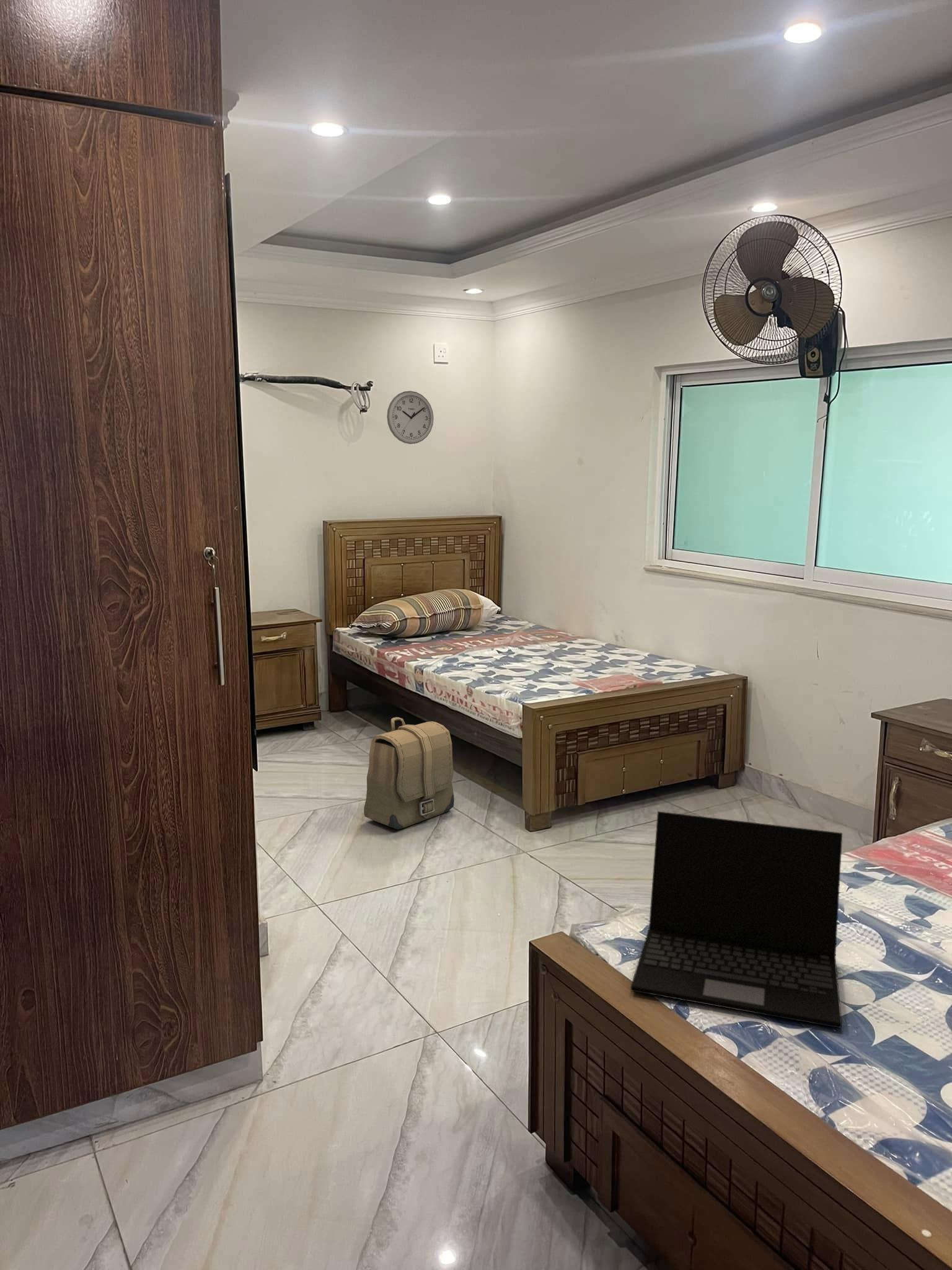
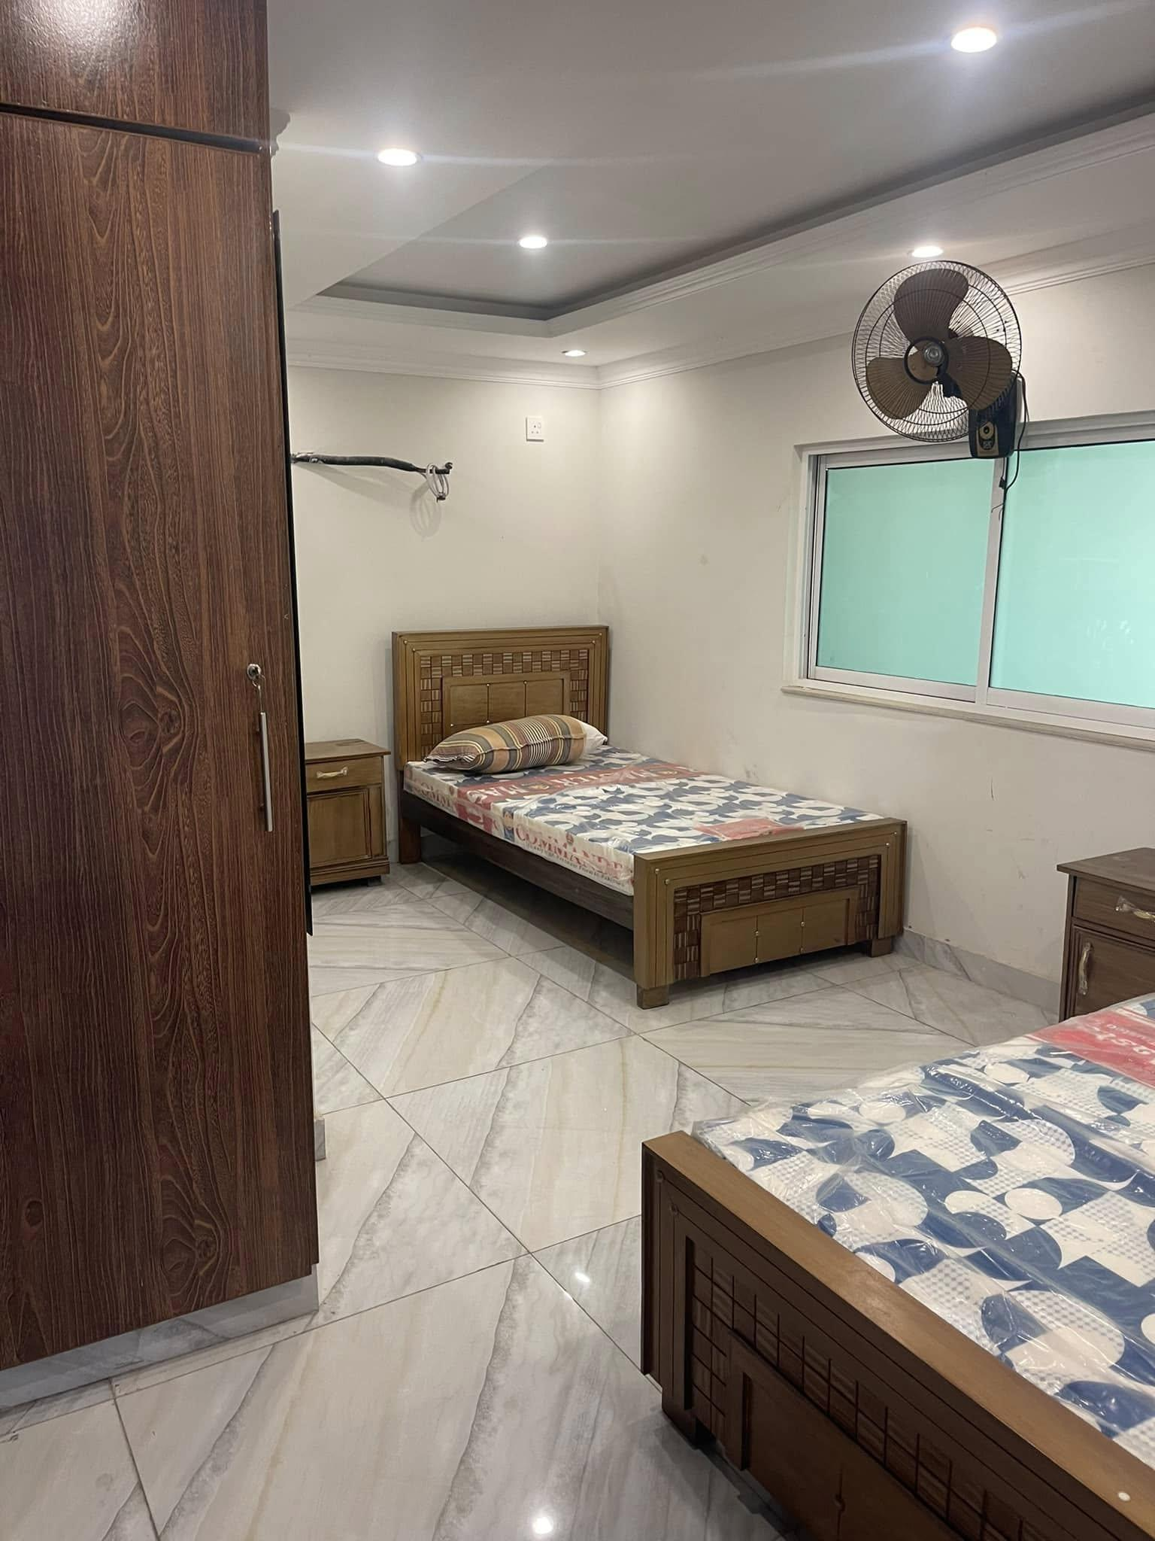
- backpack (412, 770)
- wall clock (411, 417)
- laptop (740, 909)
